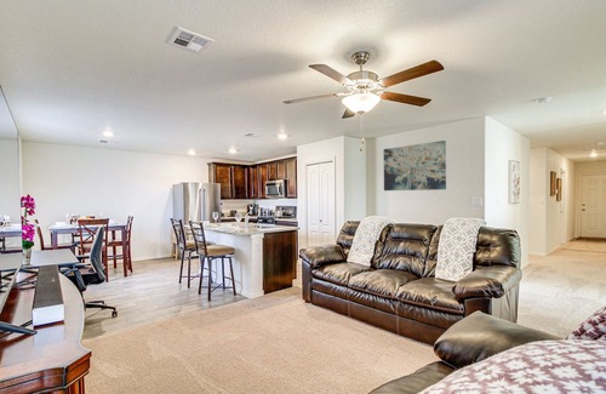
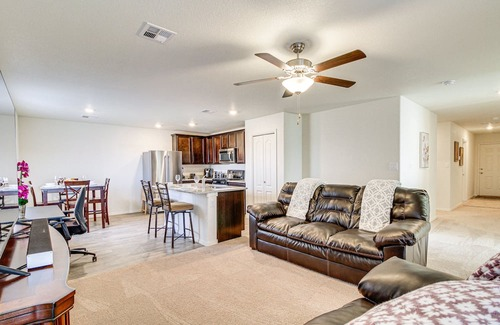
- wall art (412, 167)
